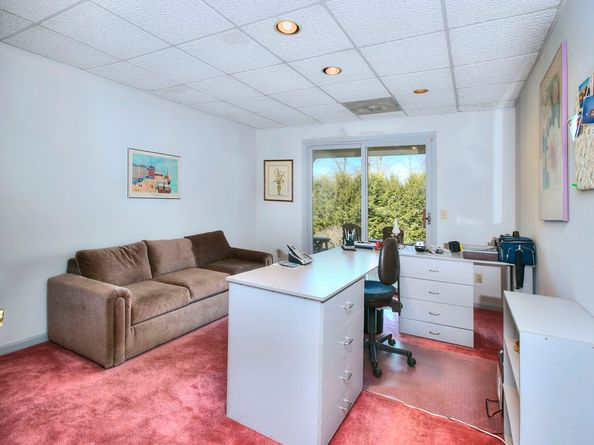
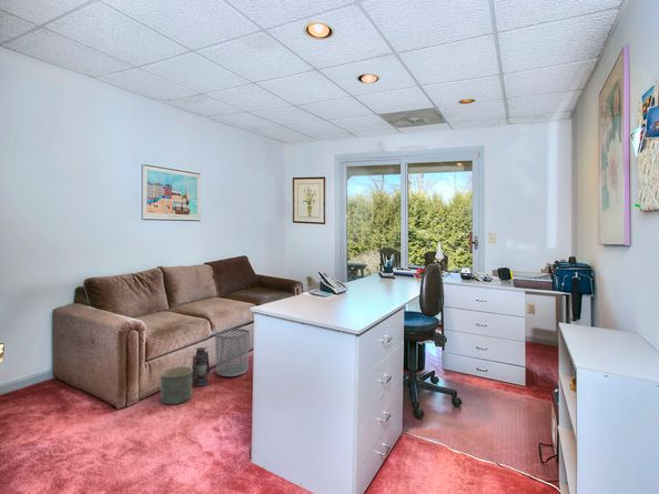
+ lantern (200, 365)
+ planter (176, 384)
+ waste bin (232, 352)
